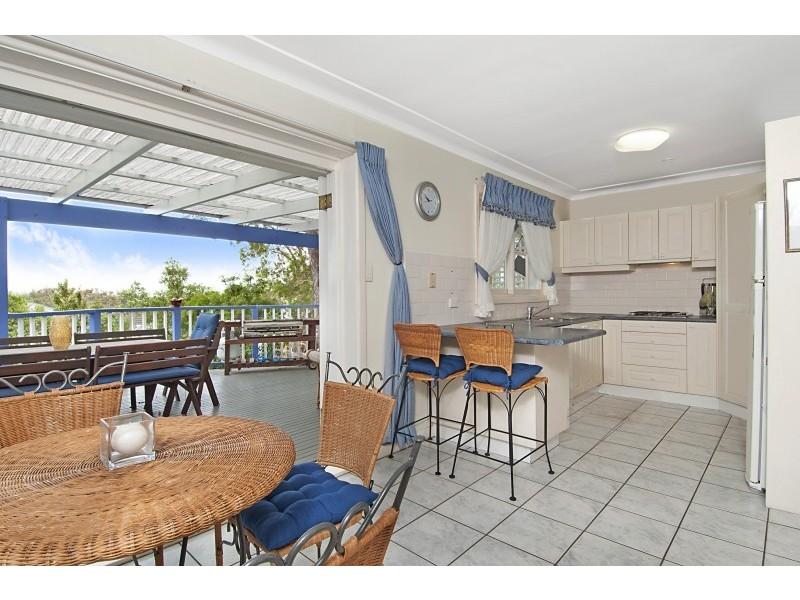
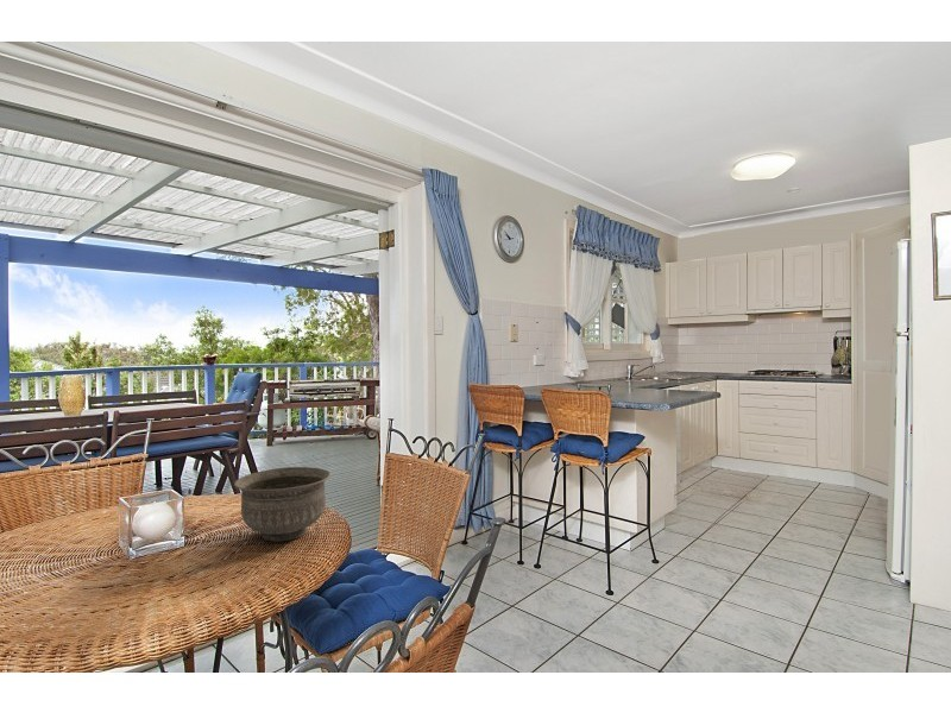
+ bowl (284, 505)
